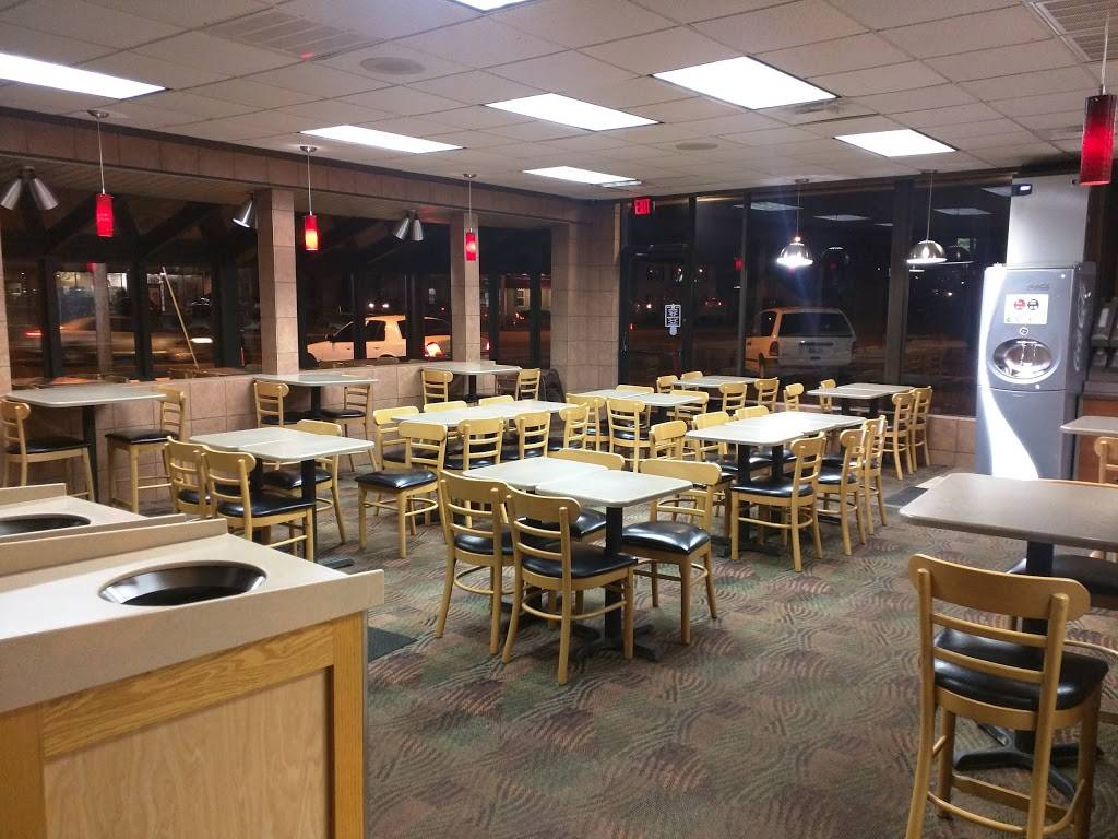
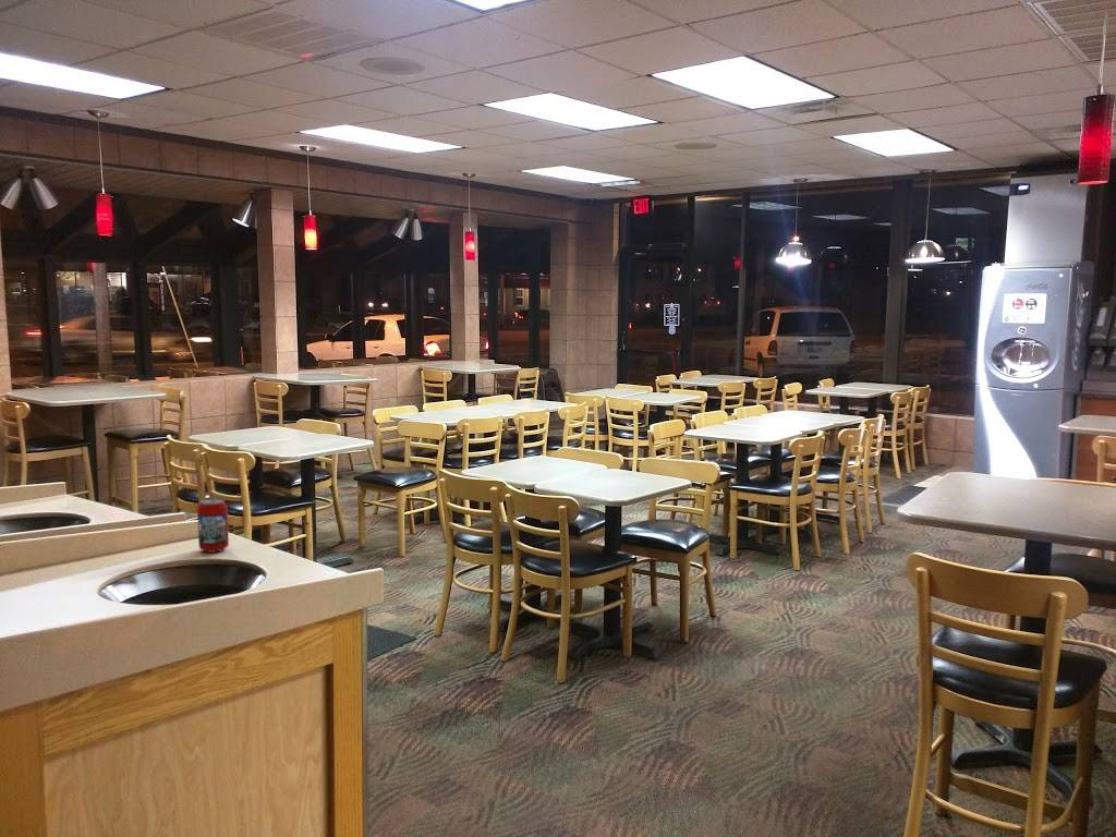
+ beverage can (213, 524)
